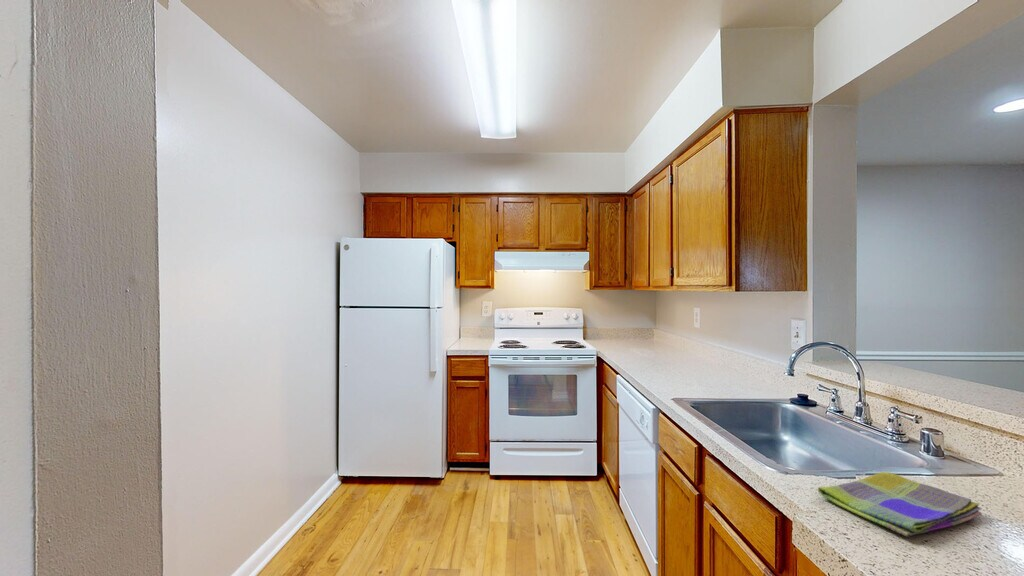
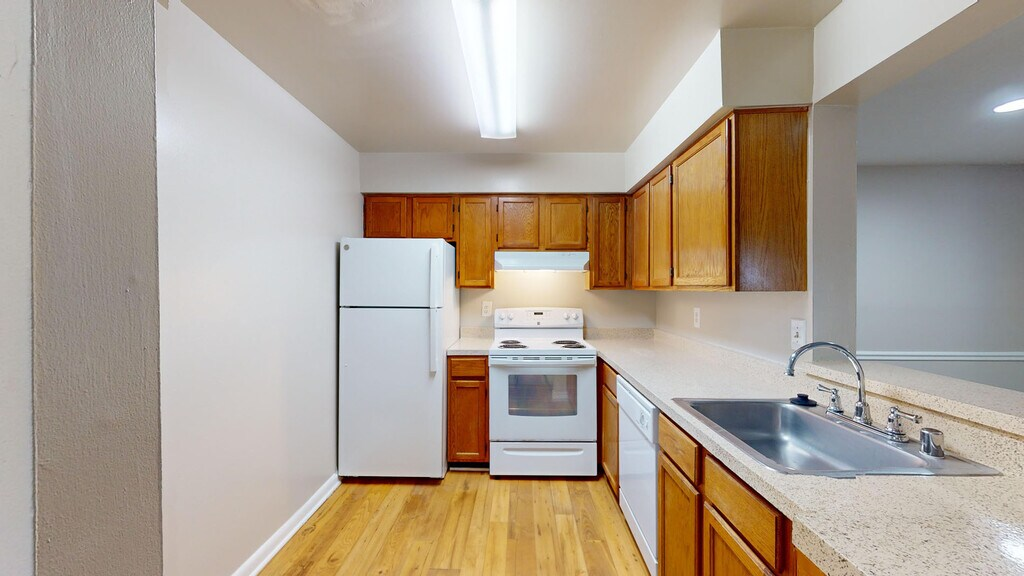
- dish towel (895, 499)
